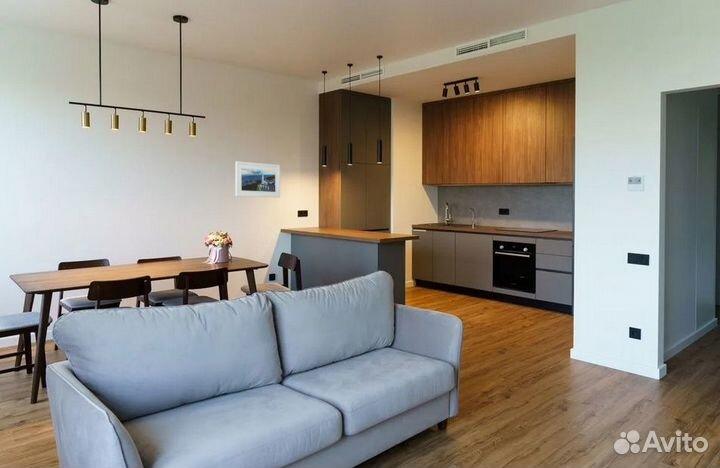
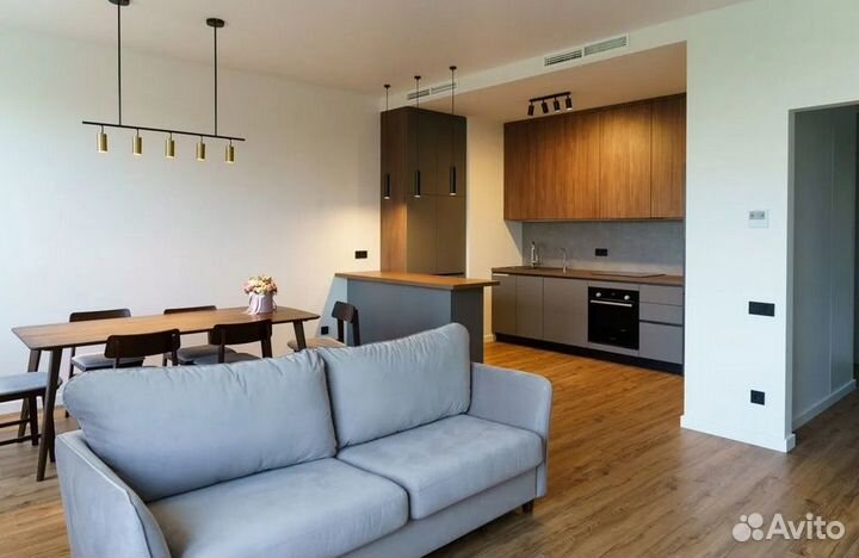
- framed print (258, 180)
